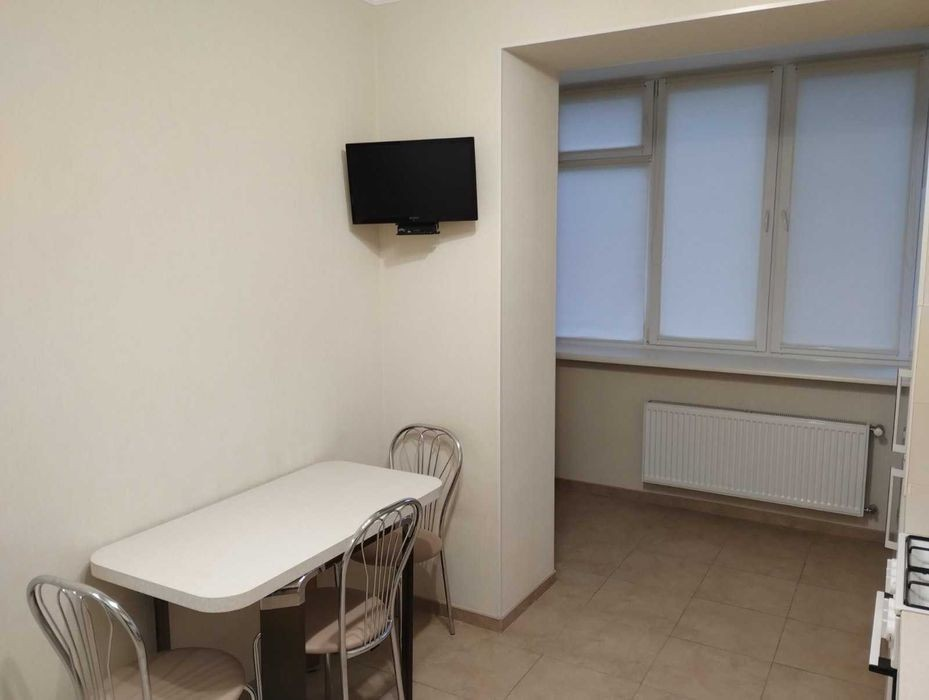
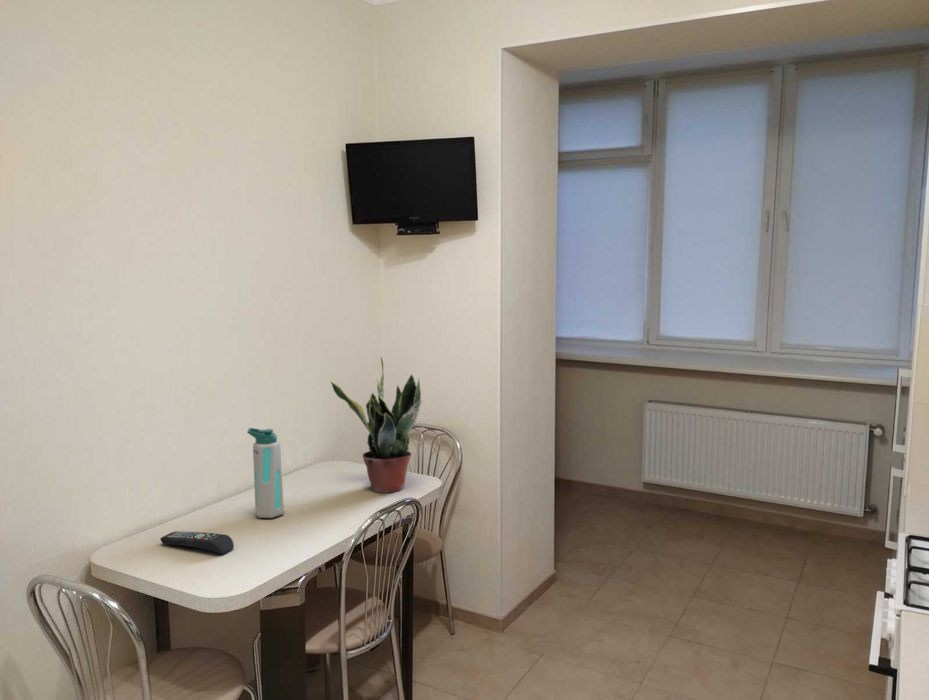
+ potted plant (378, 425)
+ remote control (197, 540)
+ water bottle (265, 472)
